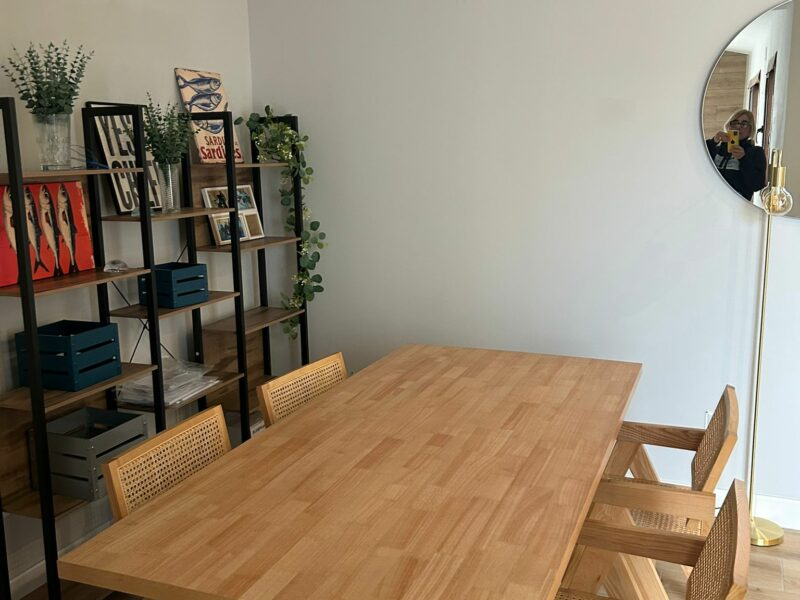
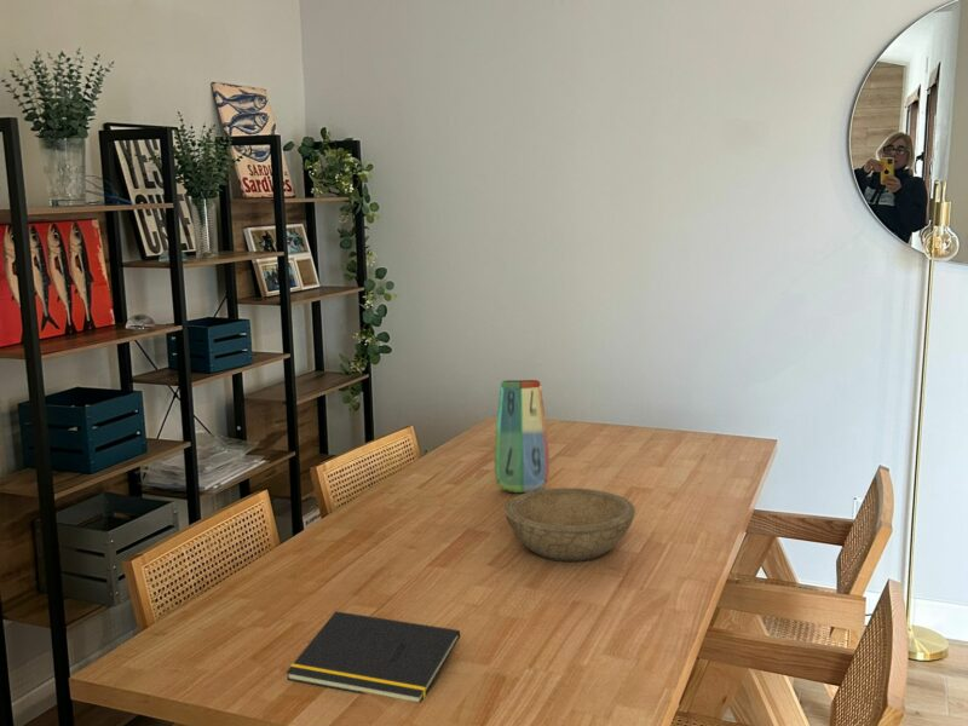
+ bowl (569, 526)
+ vase (520, 437)
+ notepad (375, 653)
